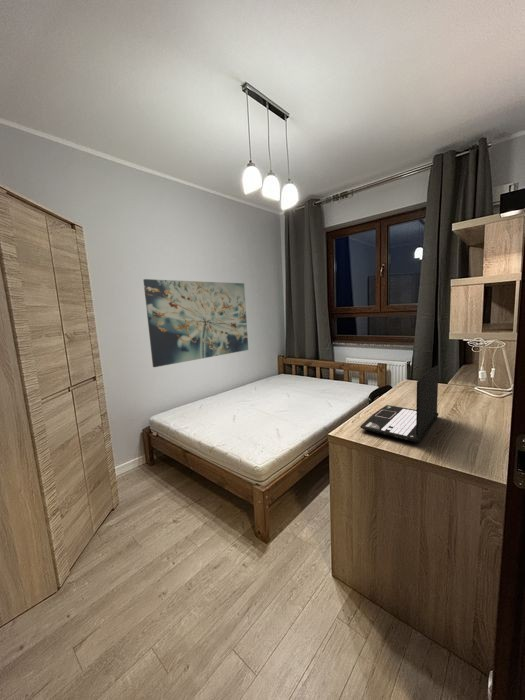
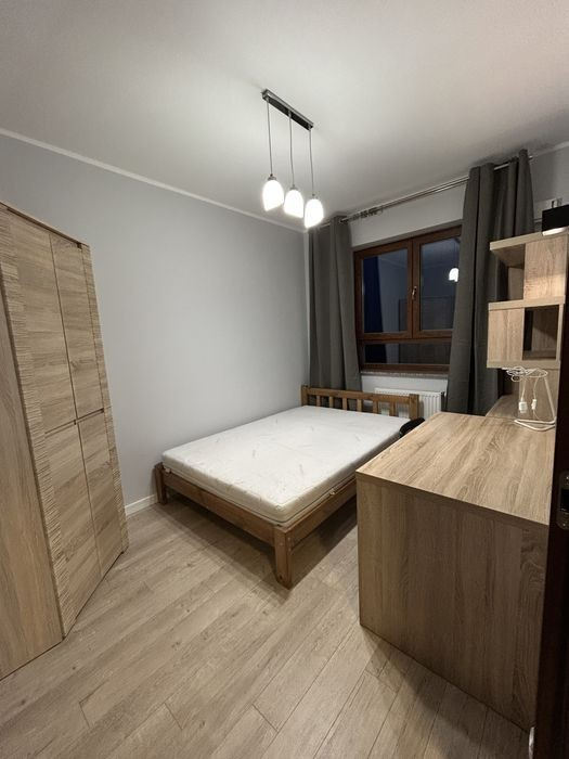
- wall art (203, 320)
- laptop (395, 406)
